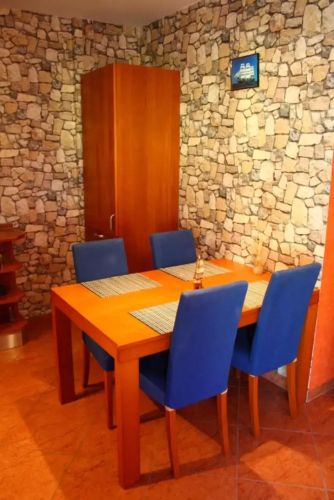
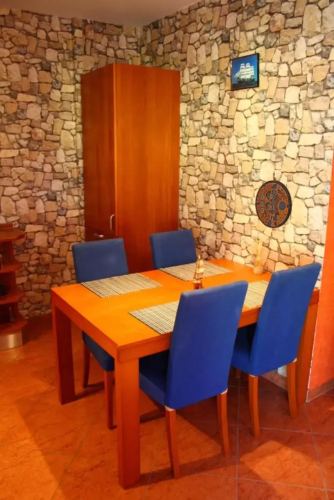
+ manhole cover (272, 204)
